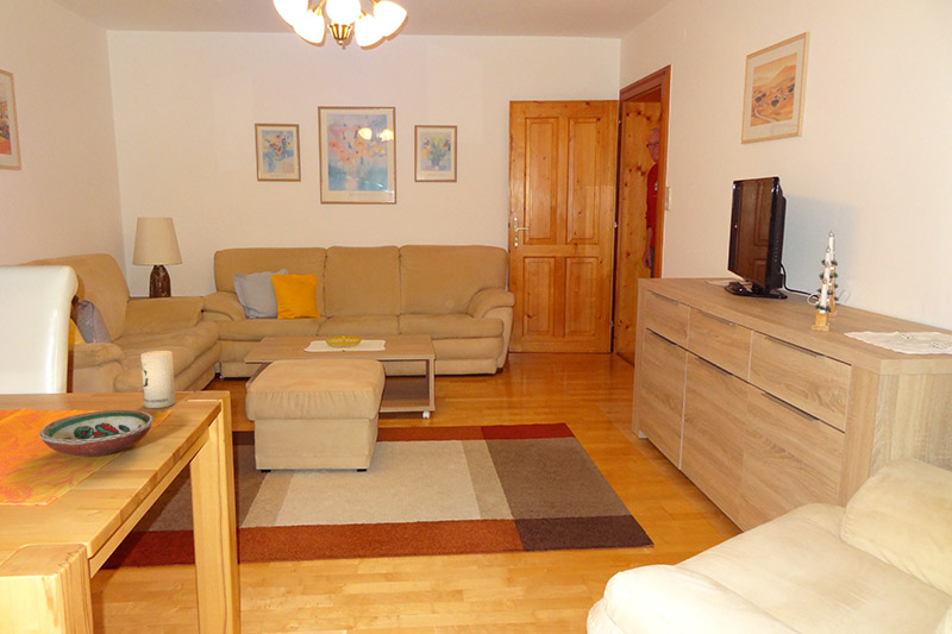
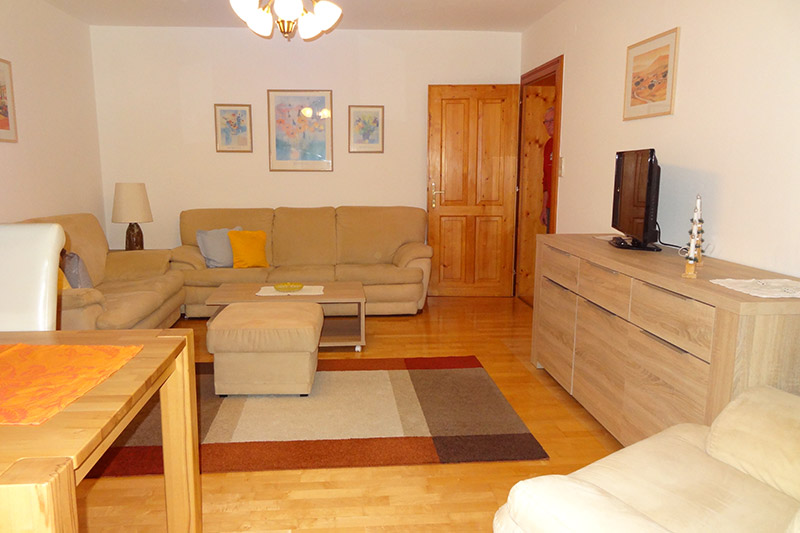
- decorative bowl (99, 435)
- candle (158, 378)
